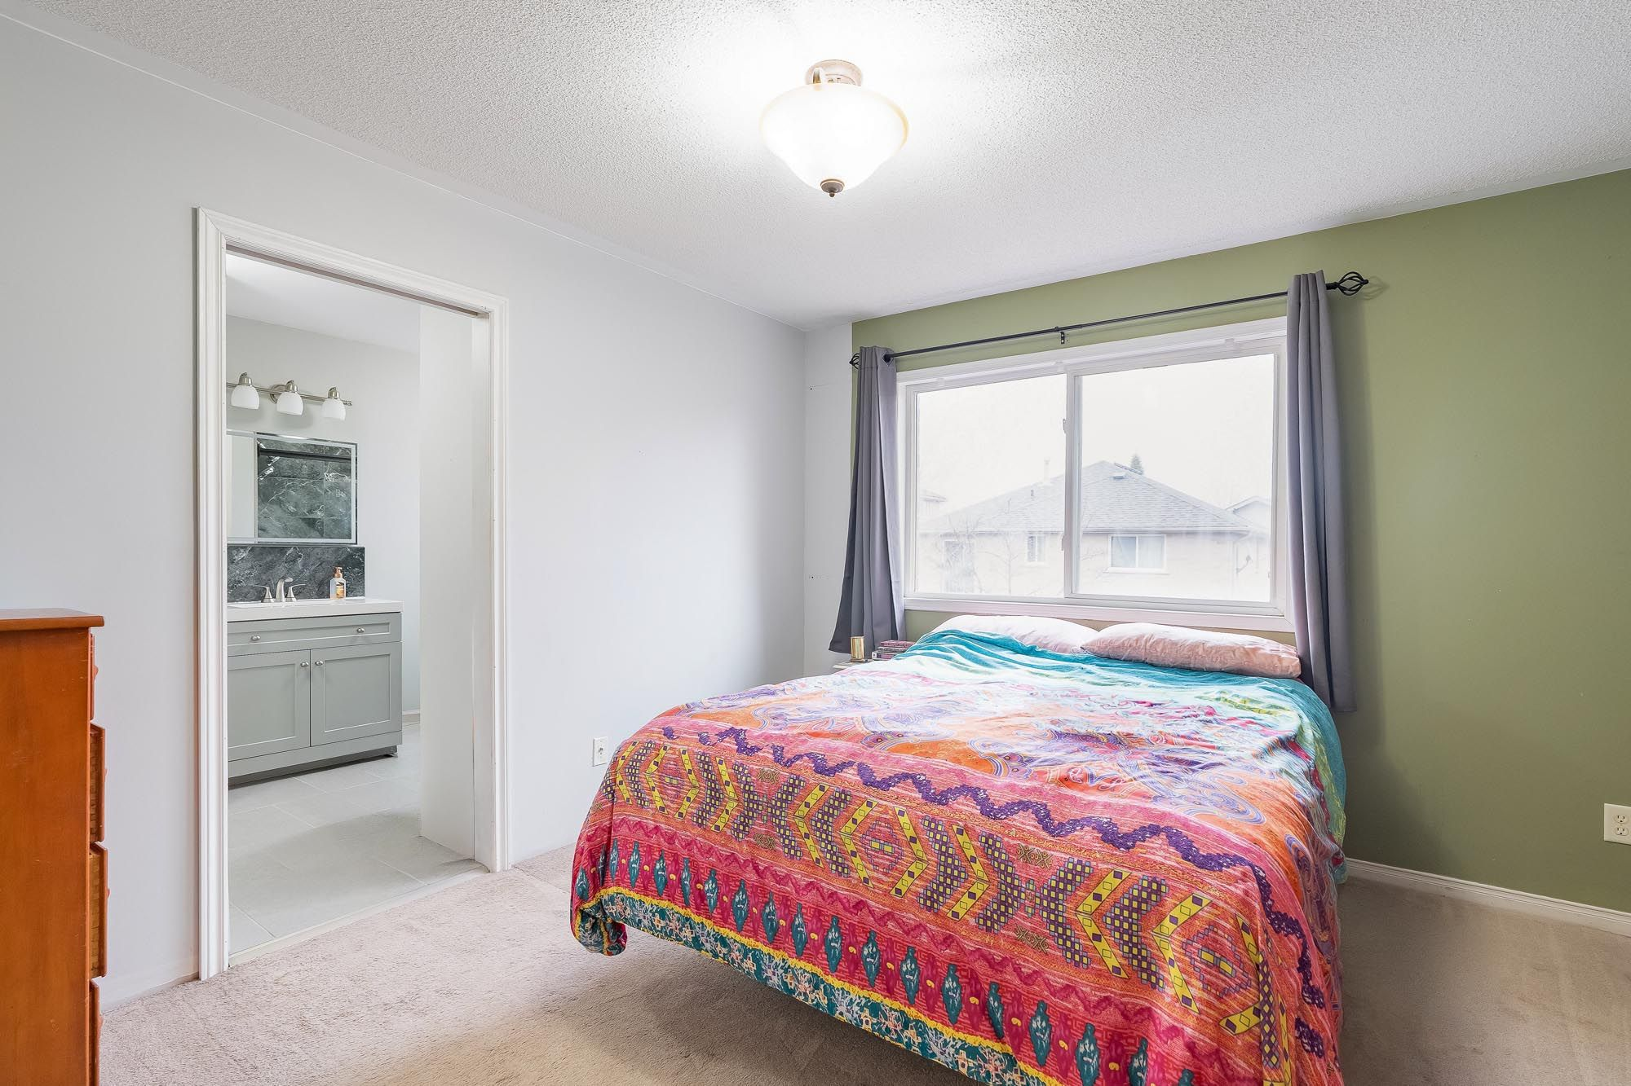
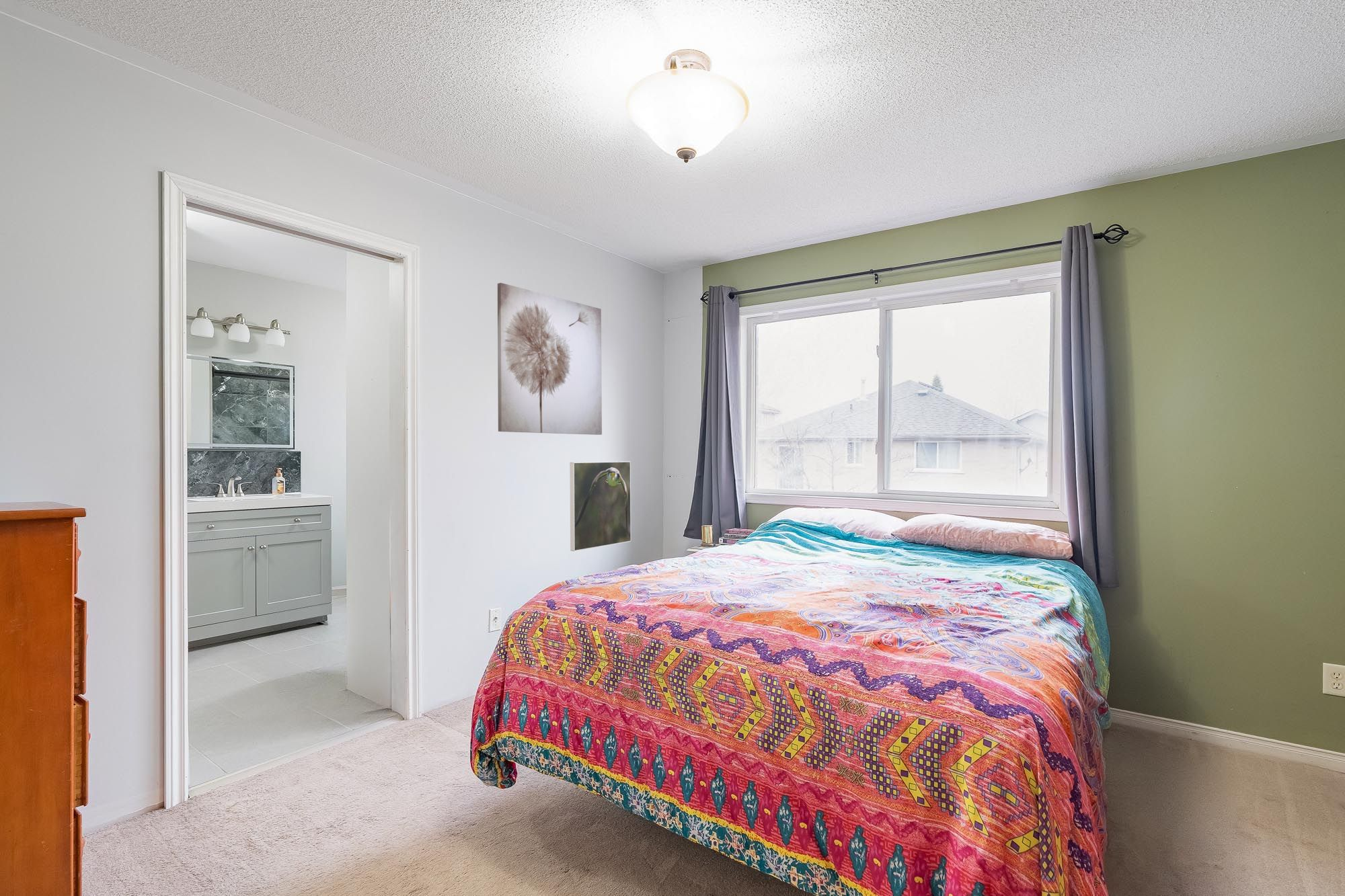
+ wall art (553, 365)
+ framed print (602, 503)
